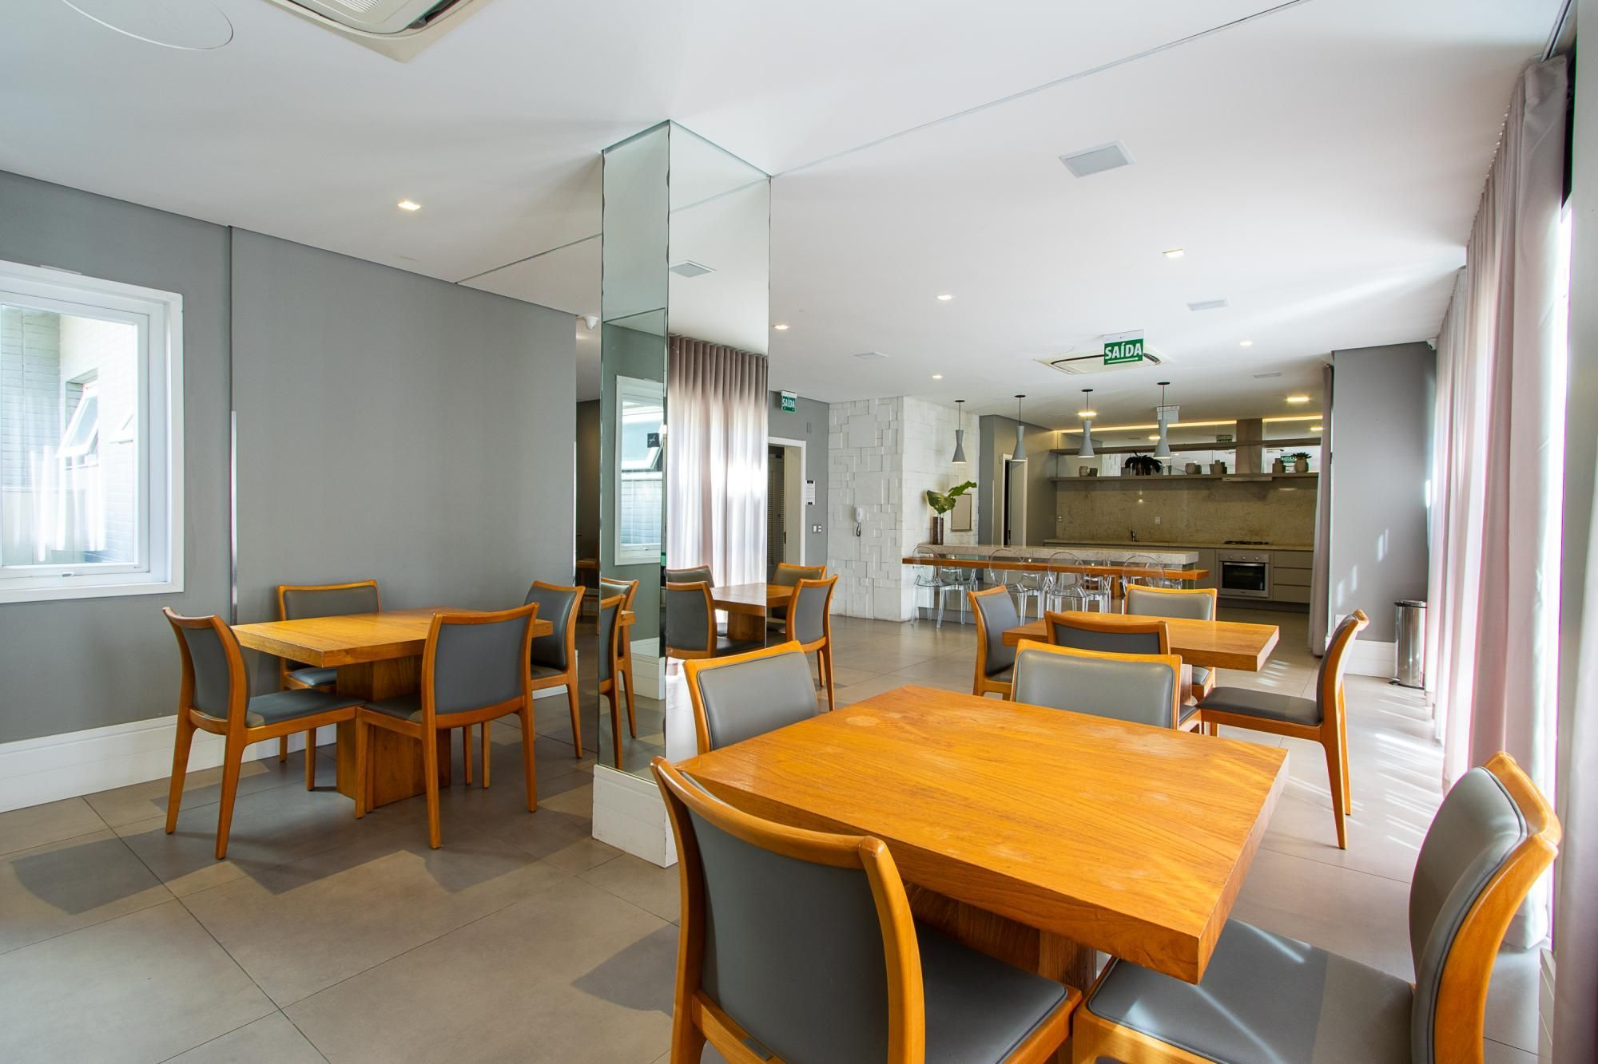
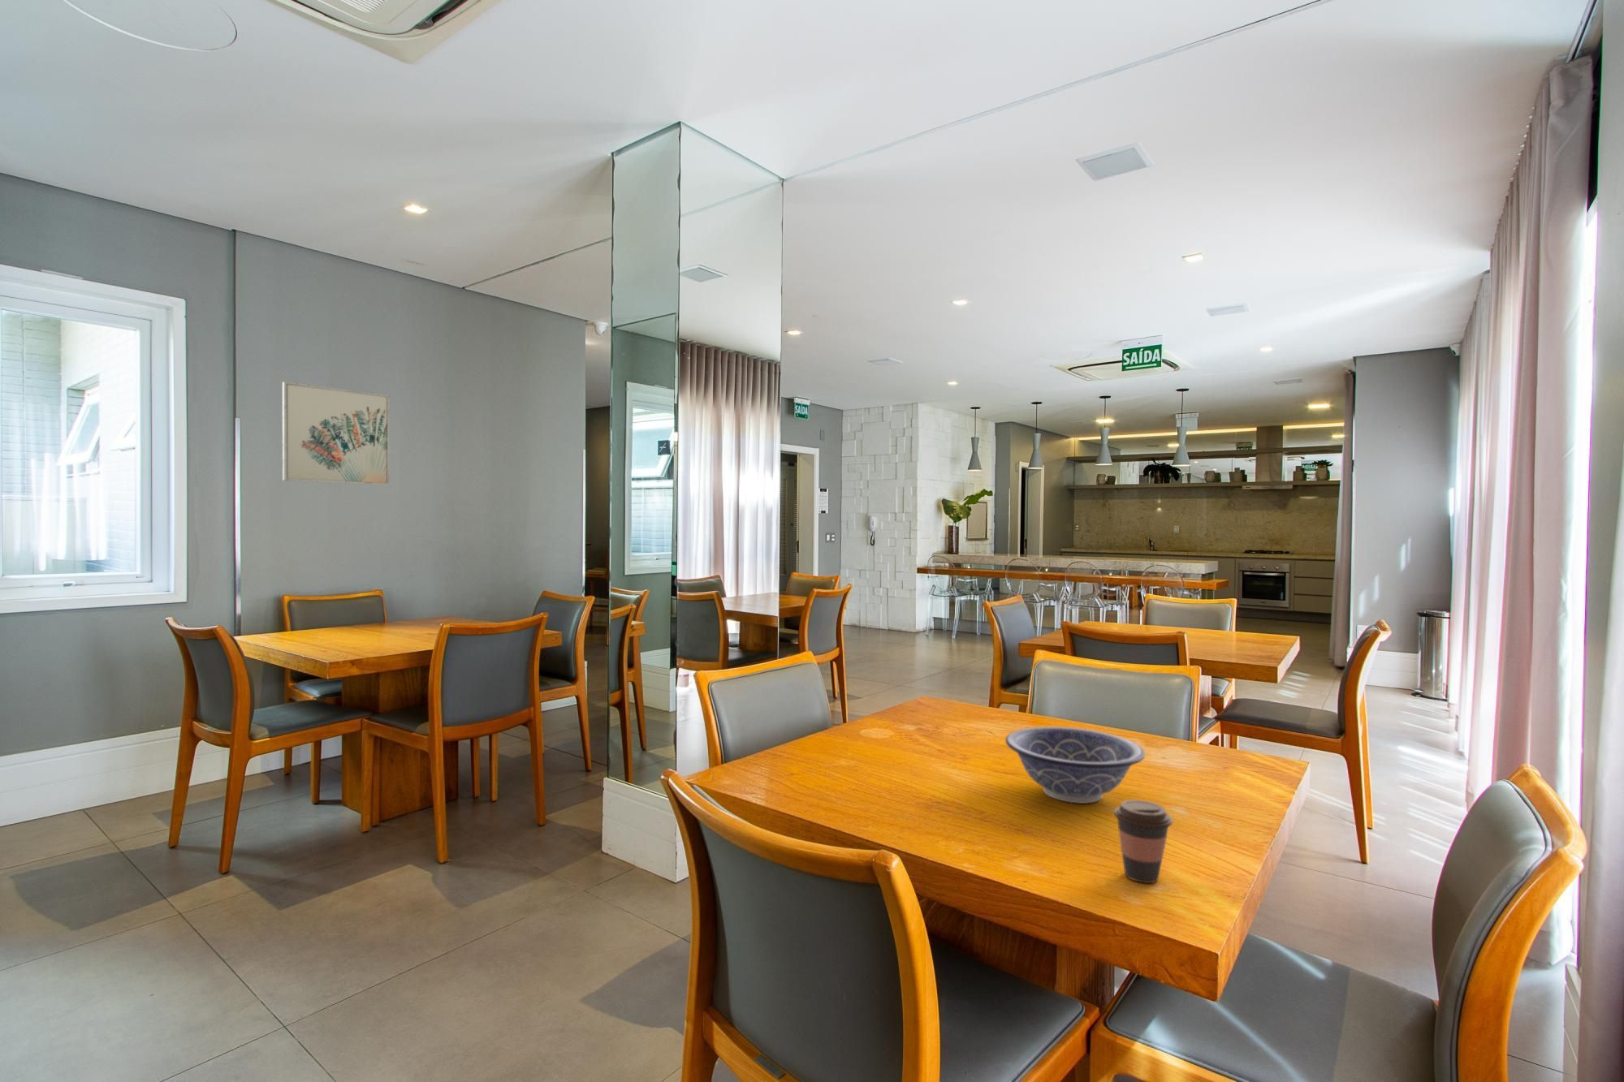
+ wall art (338, 436)
+ decorative bowl (1072, 768)
+ coffee cup (1142, 840)
